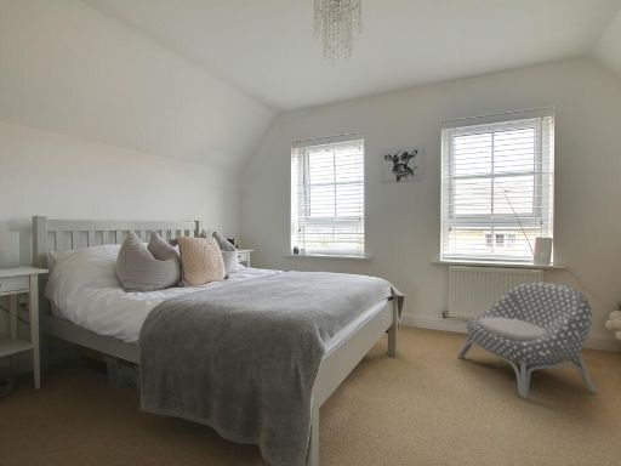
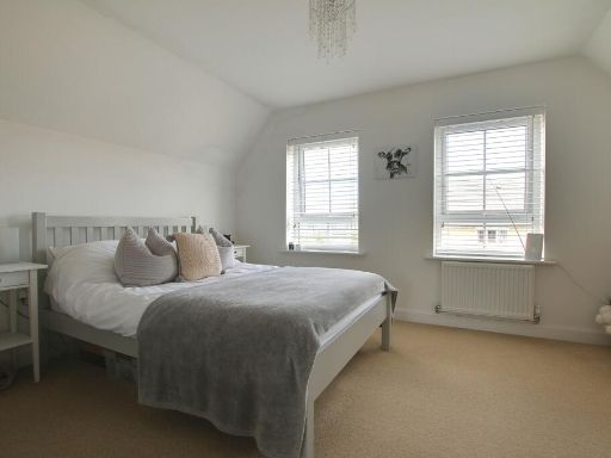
- armchair (519, 329)
